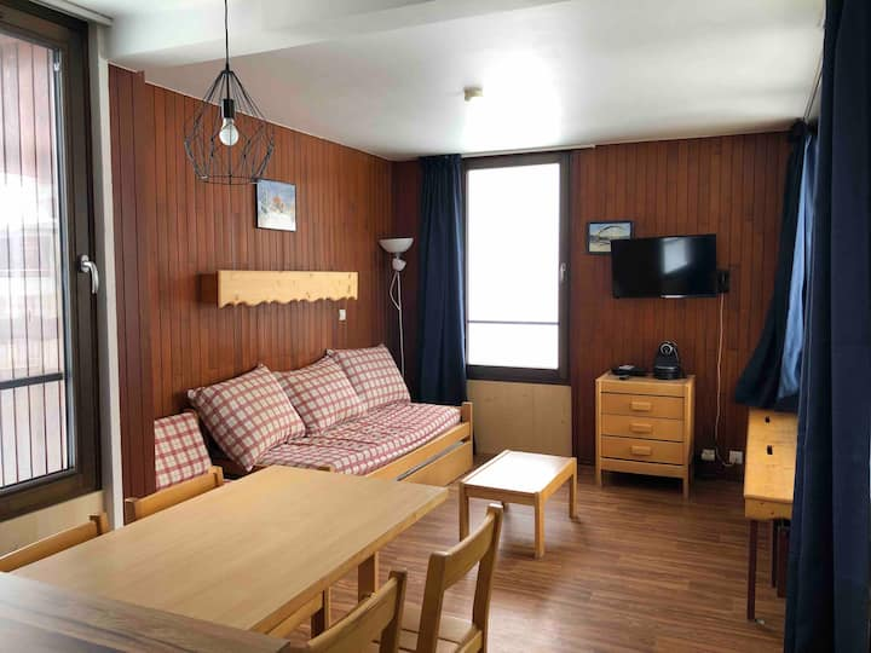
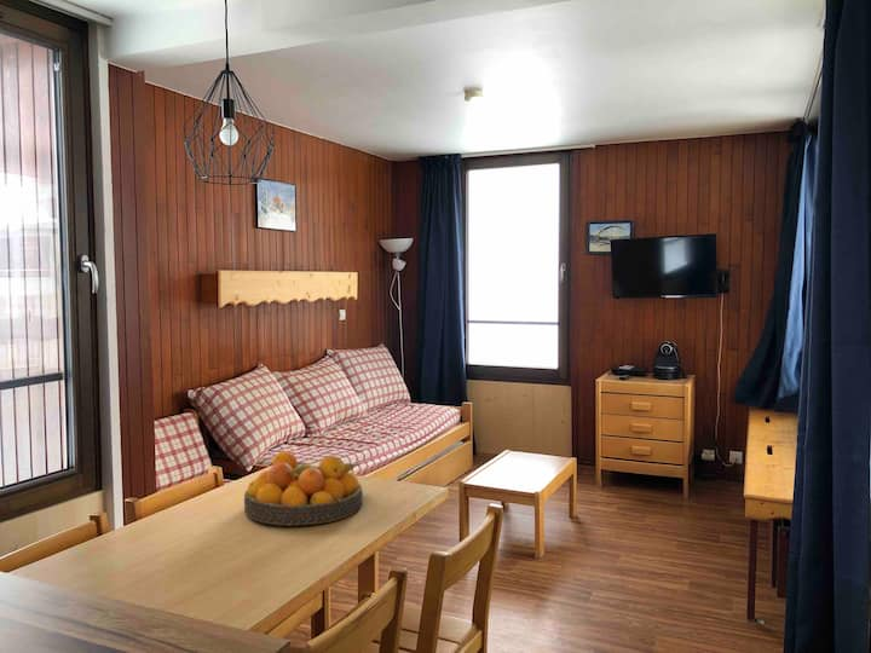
+ fruit bowl (304, 481)
